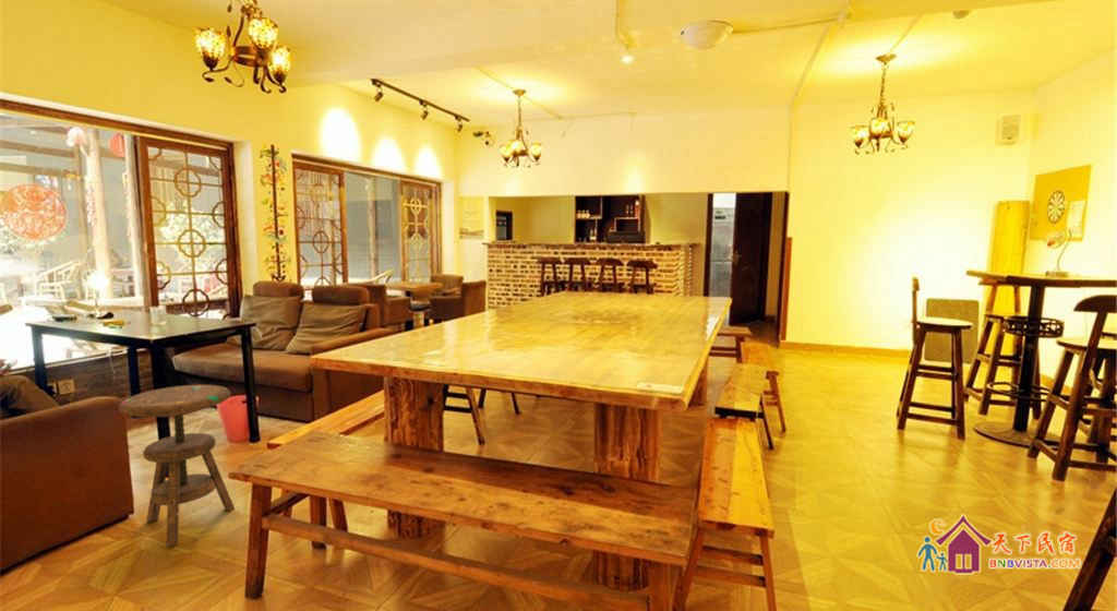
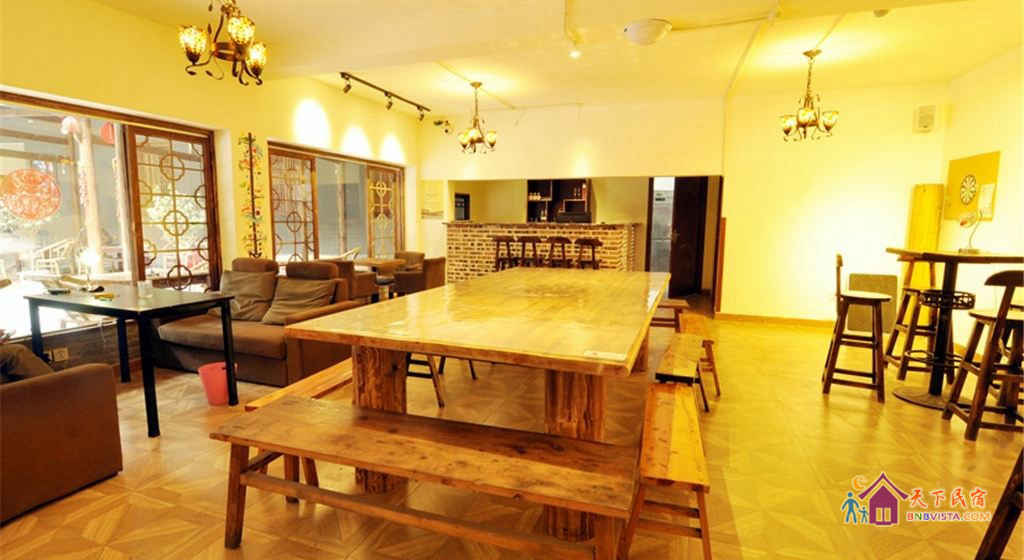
- side table (181, 459)
